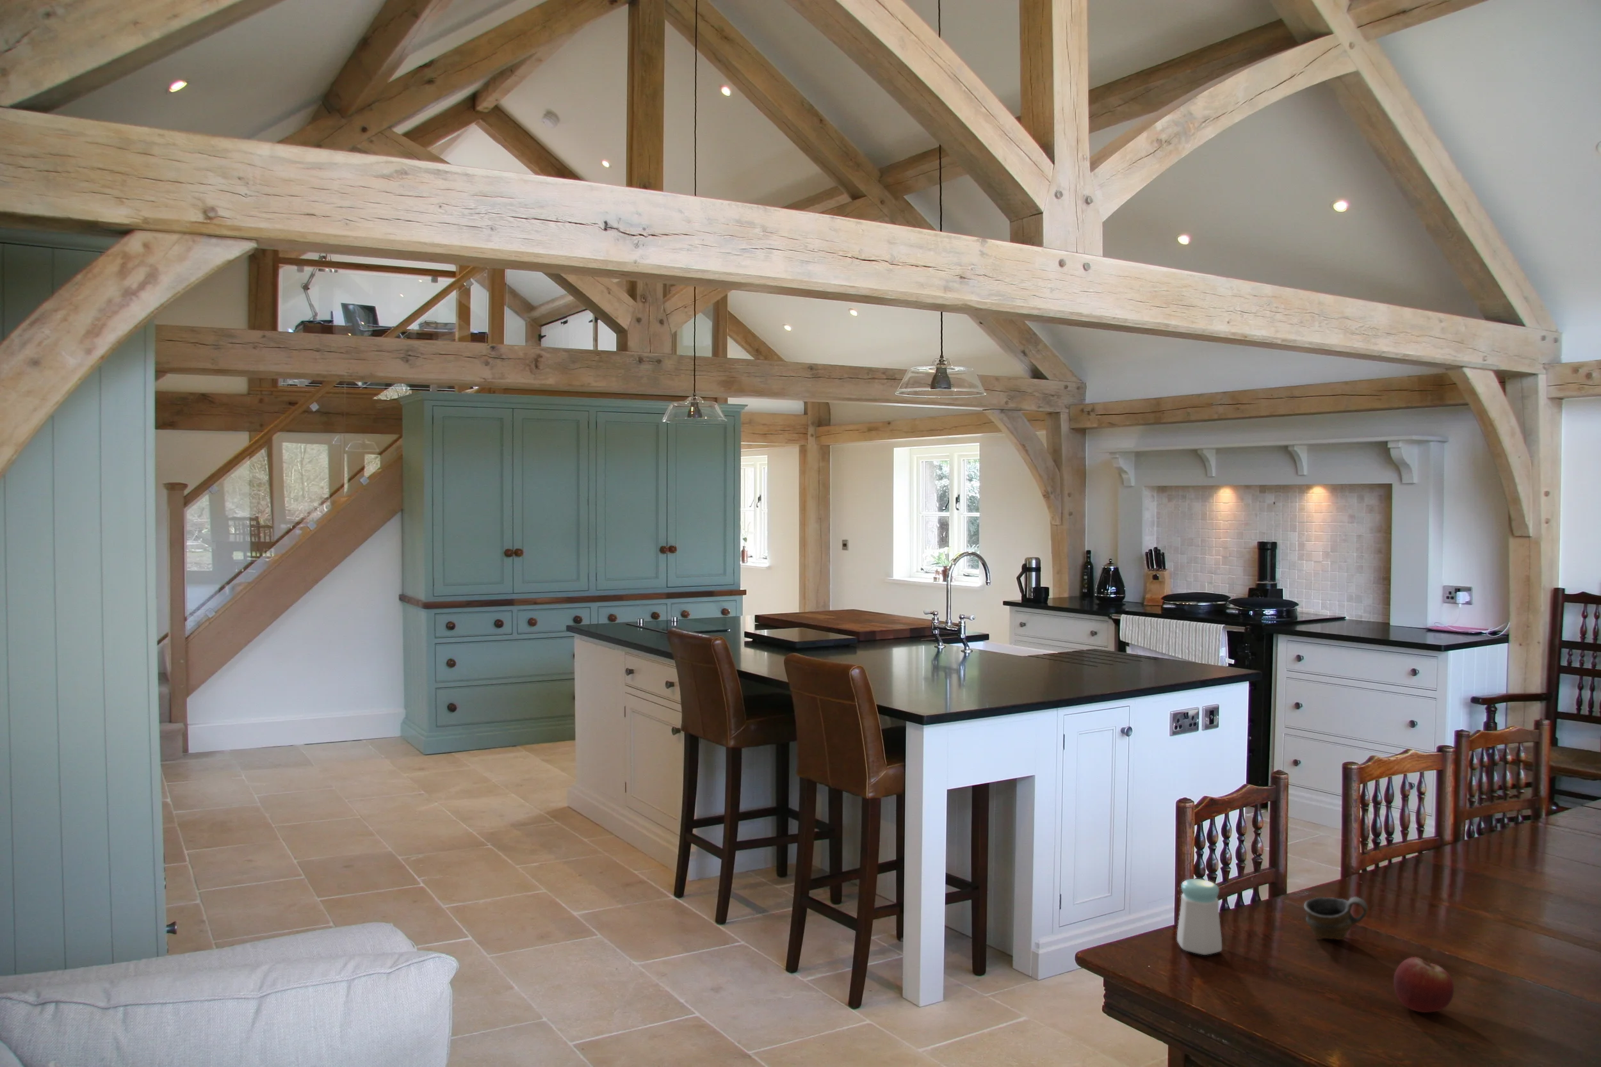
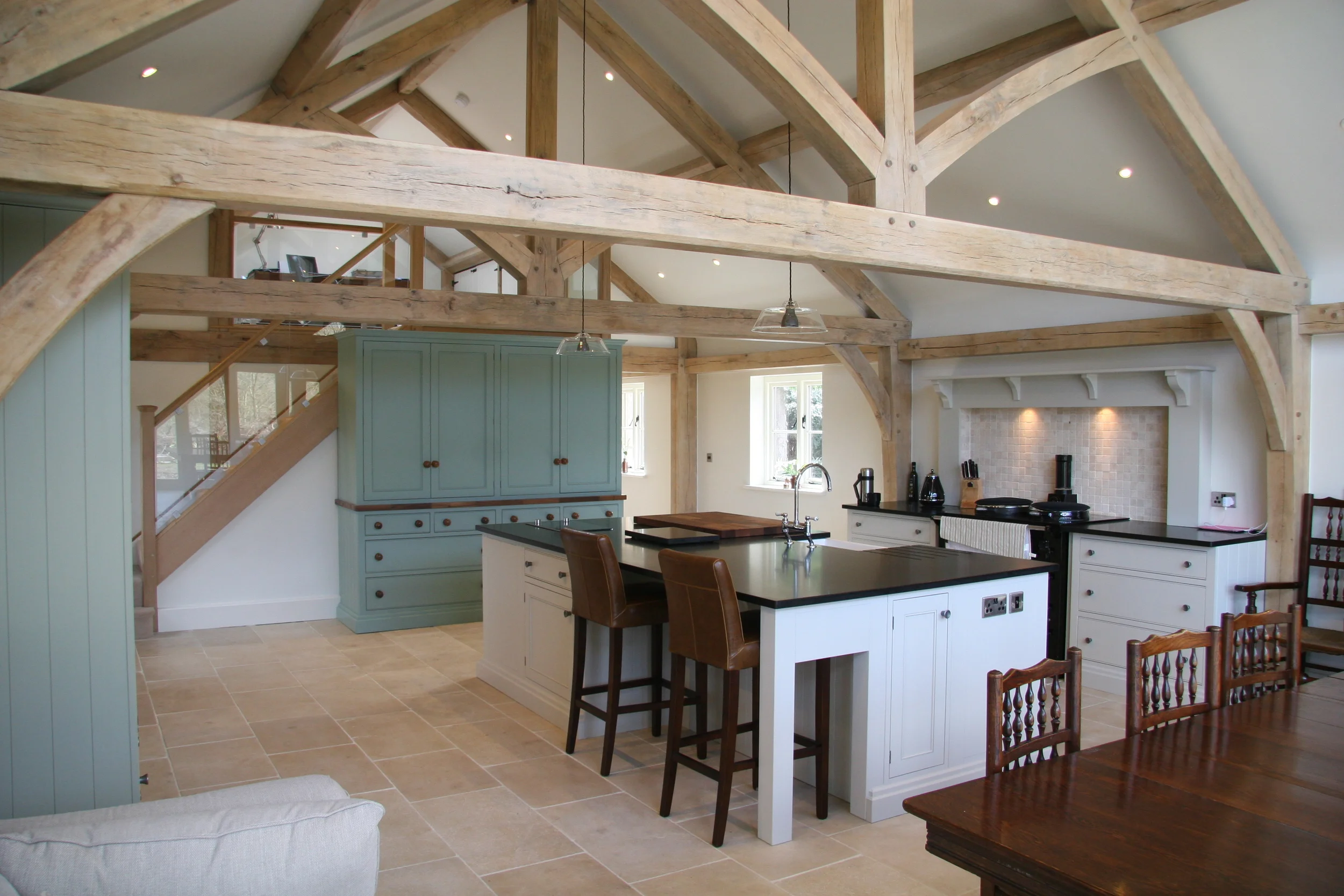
- cup (1332, 916)
- salt shaker (1200, 916)
- fruit (1424, 985)
